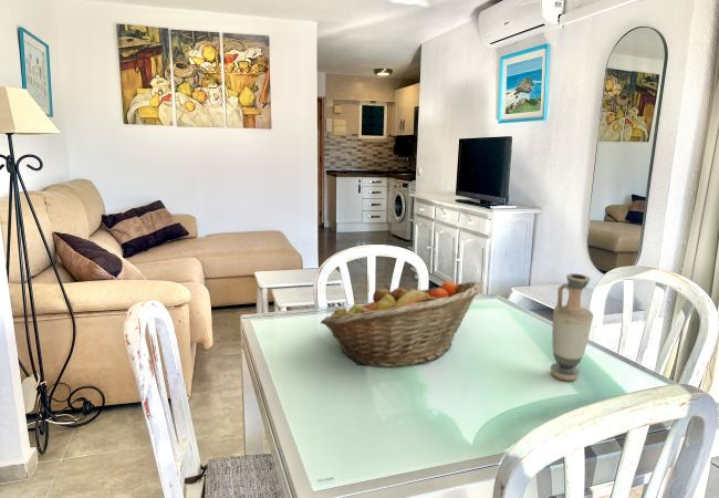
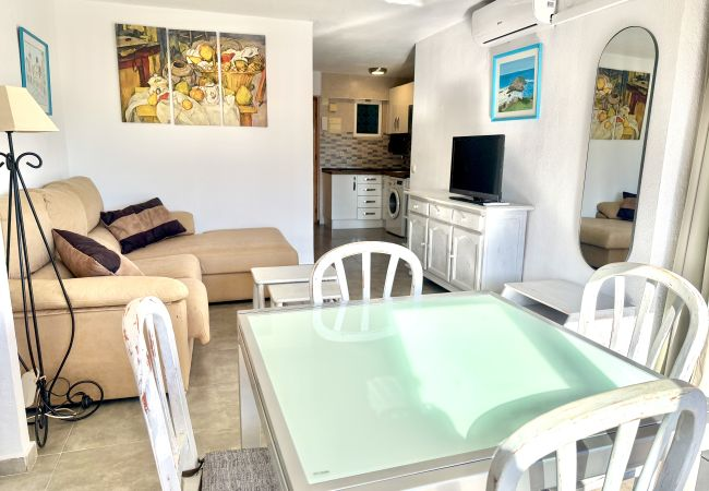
- fruit basket (403, 314)
- vase (571, 328)
